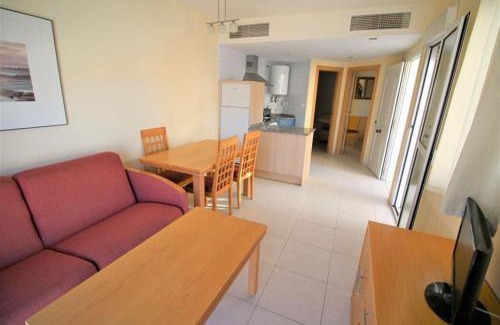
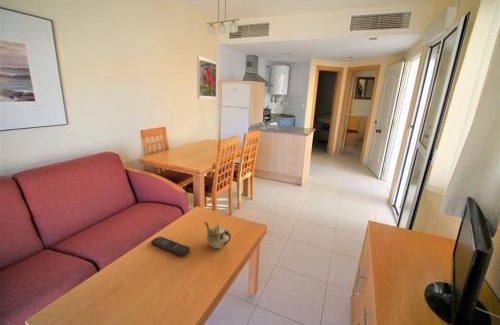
+ teapot (216, 234)
+ remote control (170, 245)
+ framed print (207, 79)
